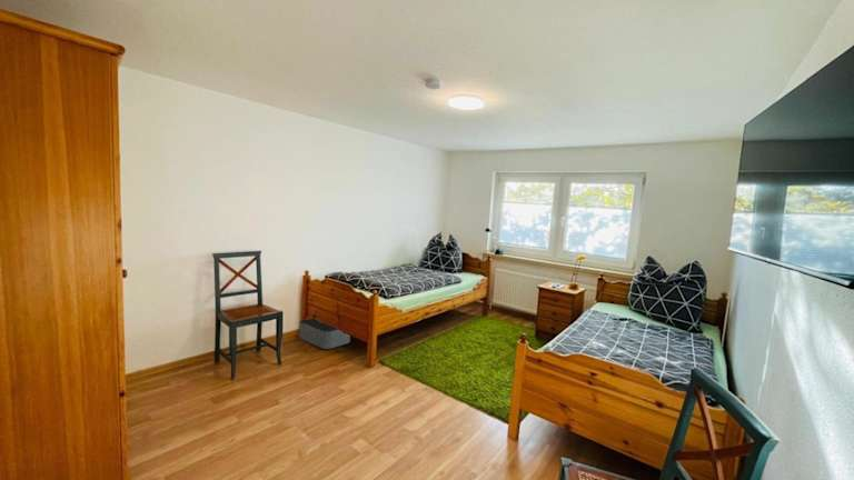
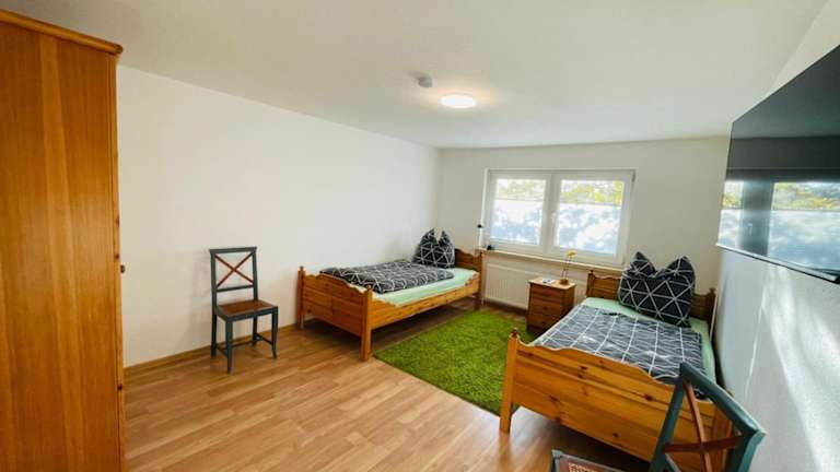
- storage bin (324, 331)
